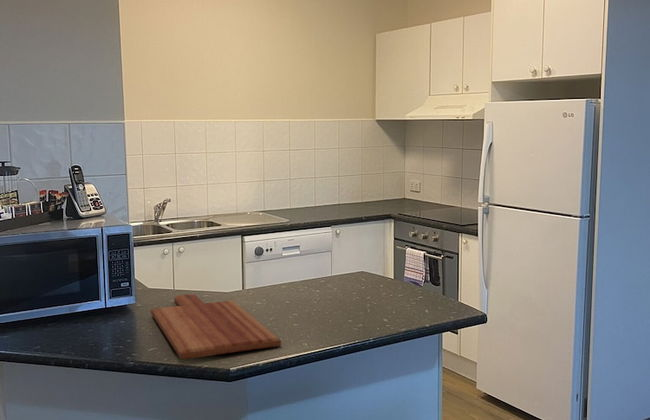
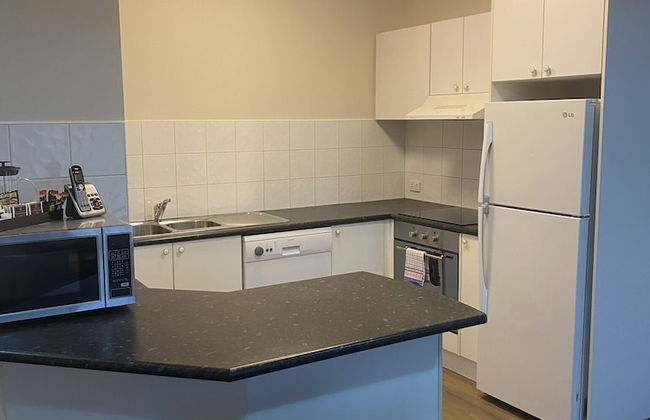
- cutting board (209, 324)
